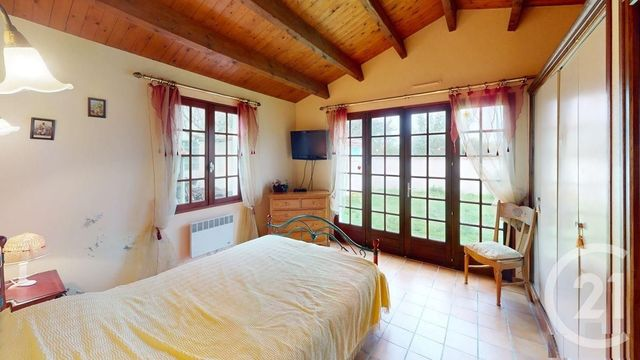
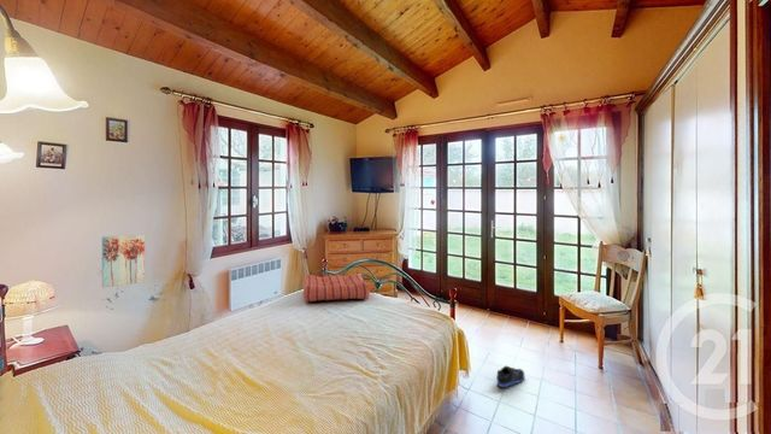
+ seat cushion (335, 286)
+ wall art (124, 259)
+ sneaker (511, 373)
